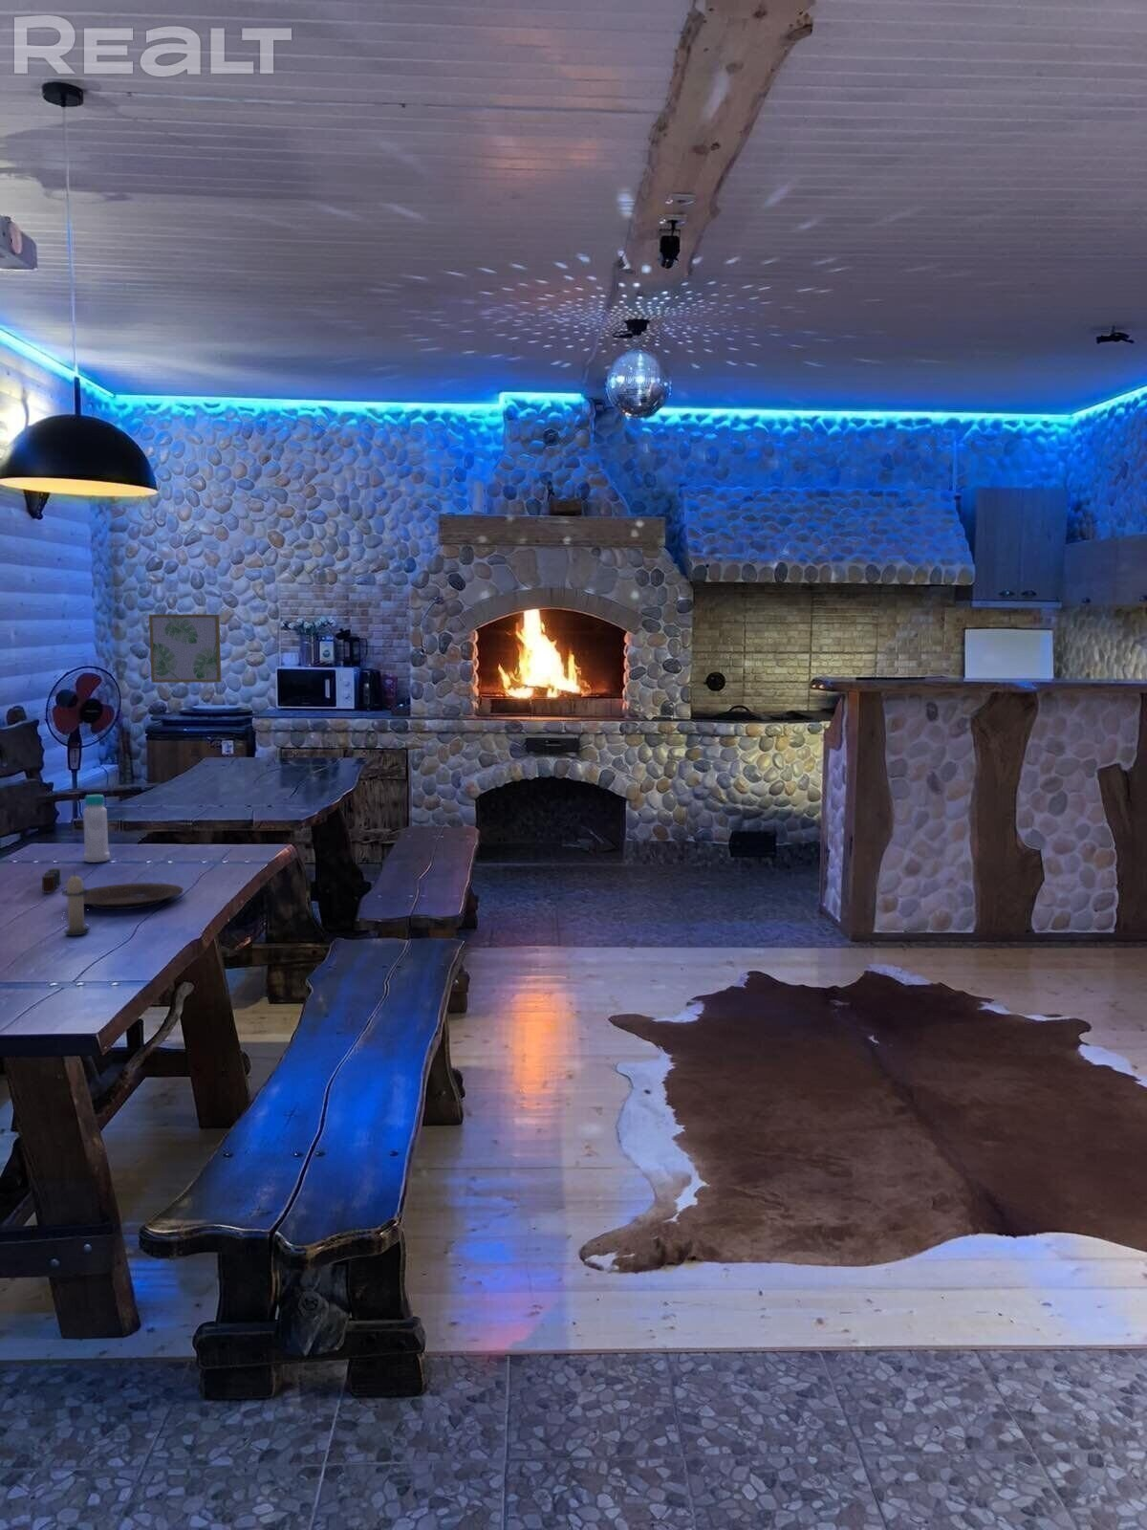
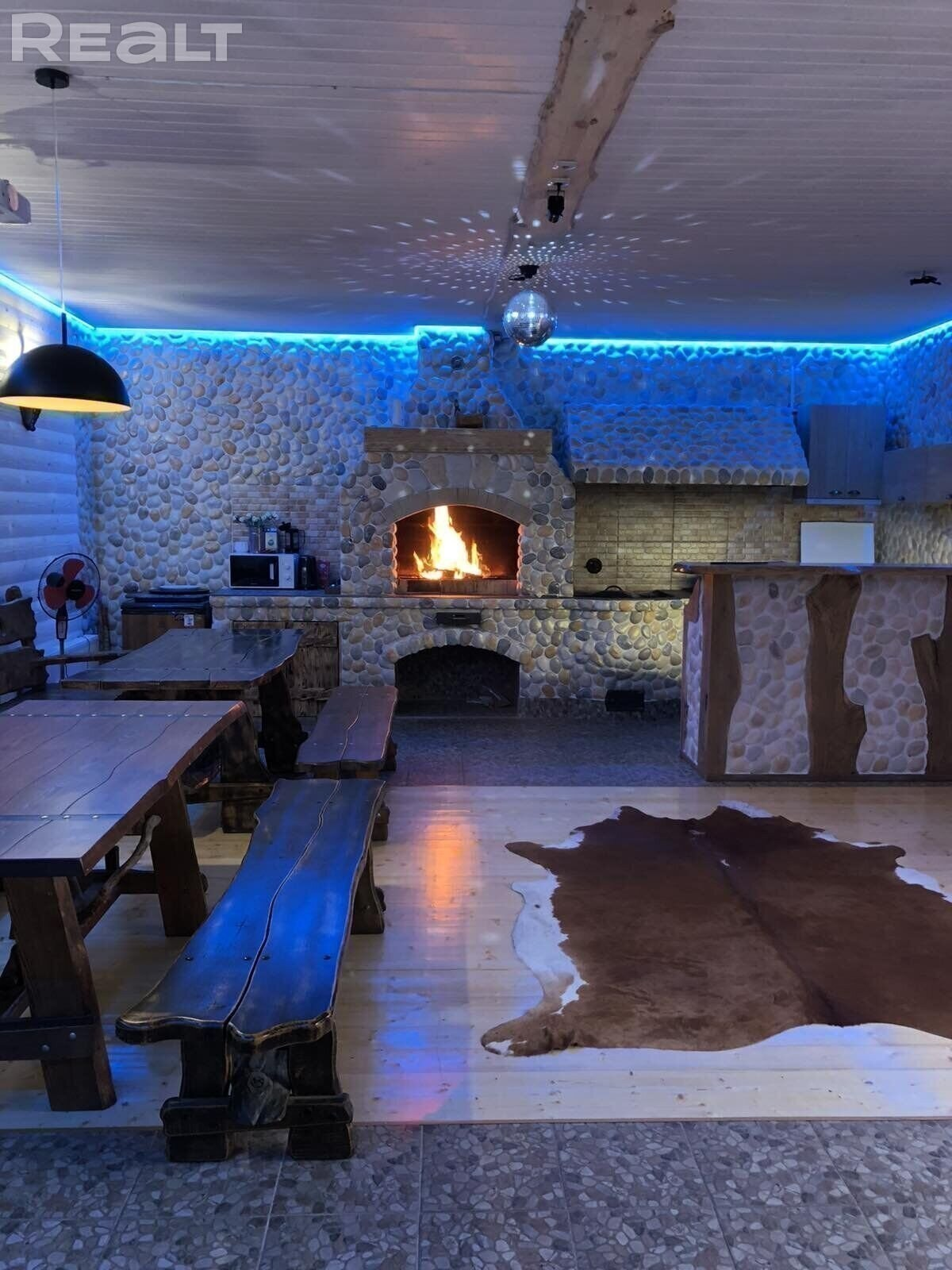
- plate (128, 898)
- bottle (95, 828)
- candle (76, 902)
- wall art (184, 648)
- cup (51, 873)
